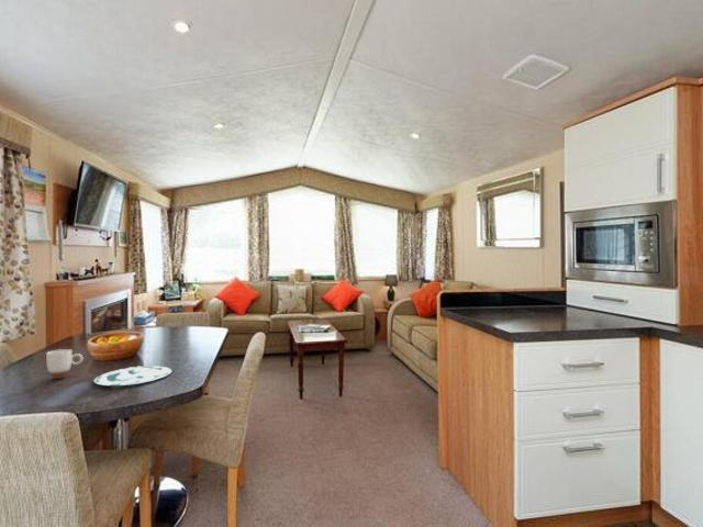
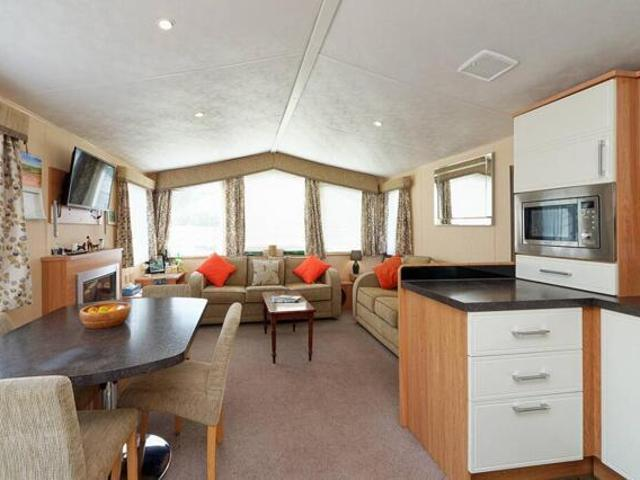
- plate (134, 371)
- mug (65, 363)
